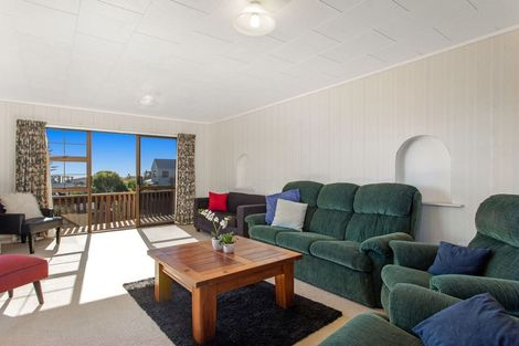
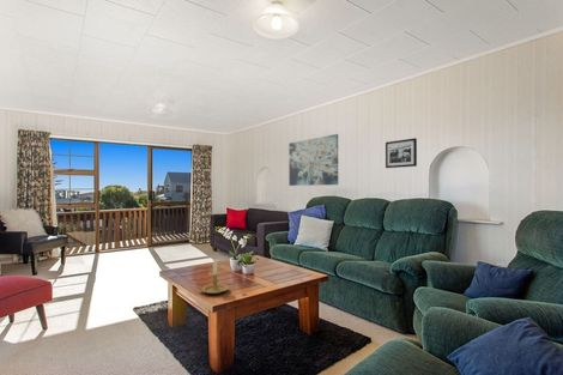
+ picture frame (400, 153)
+ candle holder (214, 274)
+ wall art (311, 162)
